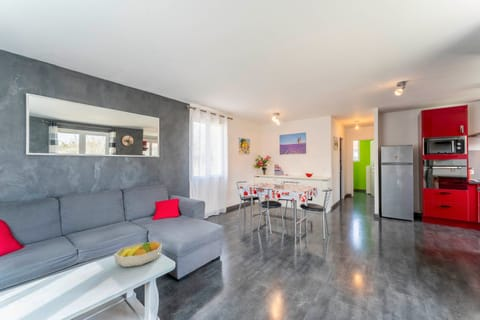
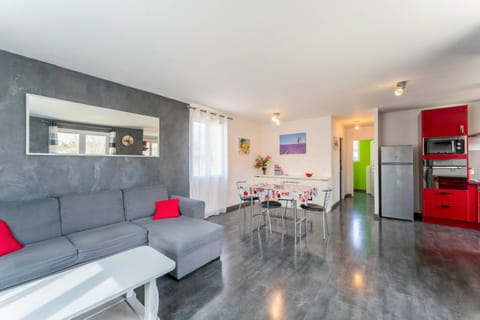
- fruit bowl (139, 252)
